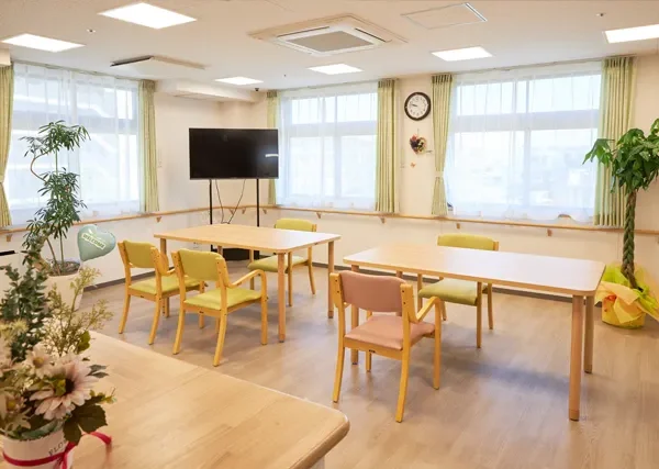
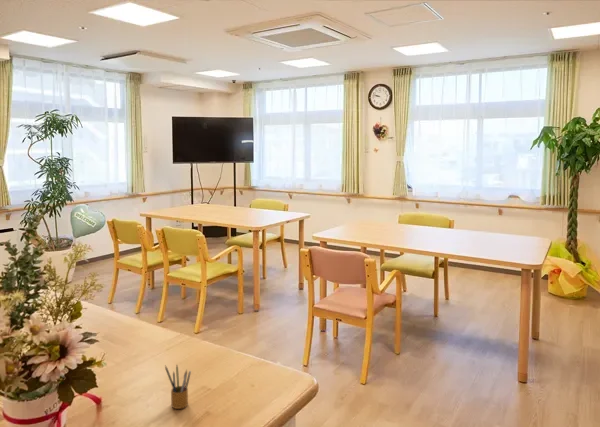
+ pencil box (178, 385)
